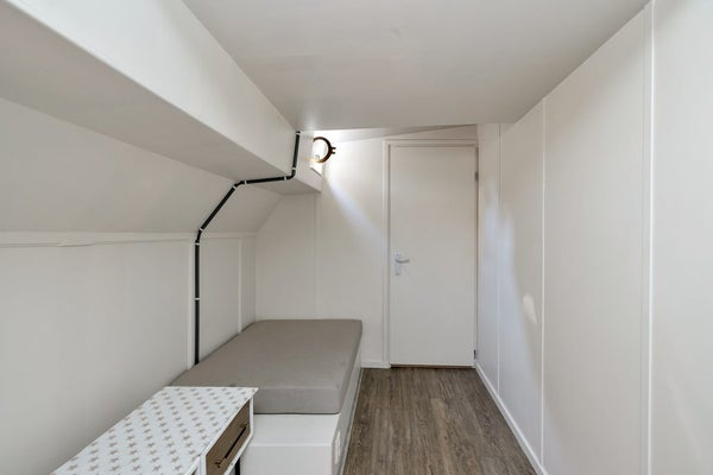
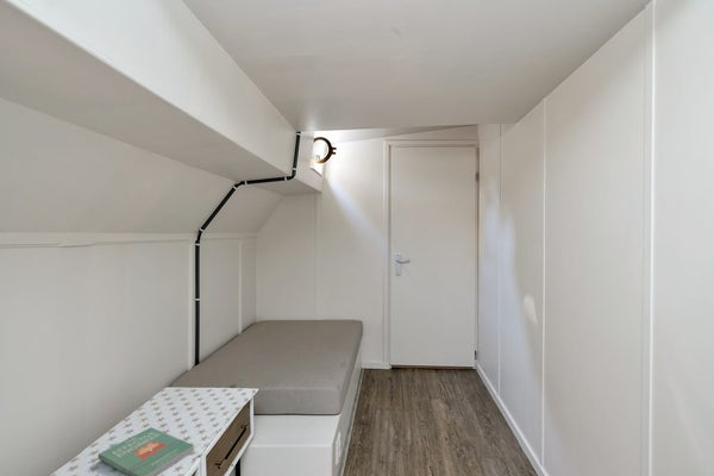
+ book (146, 452)
